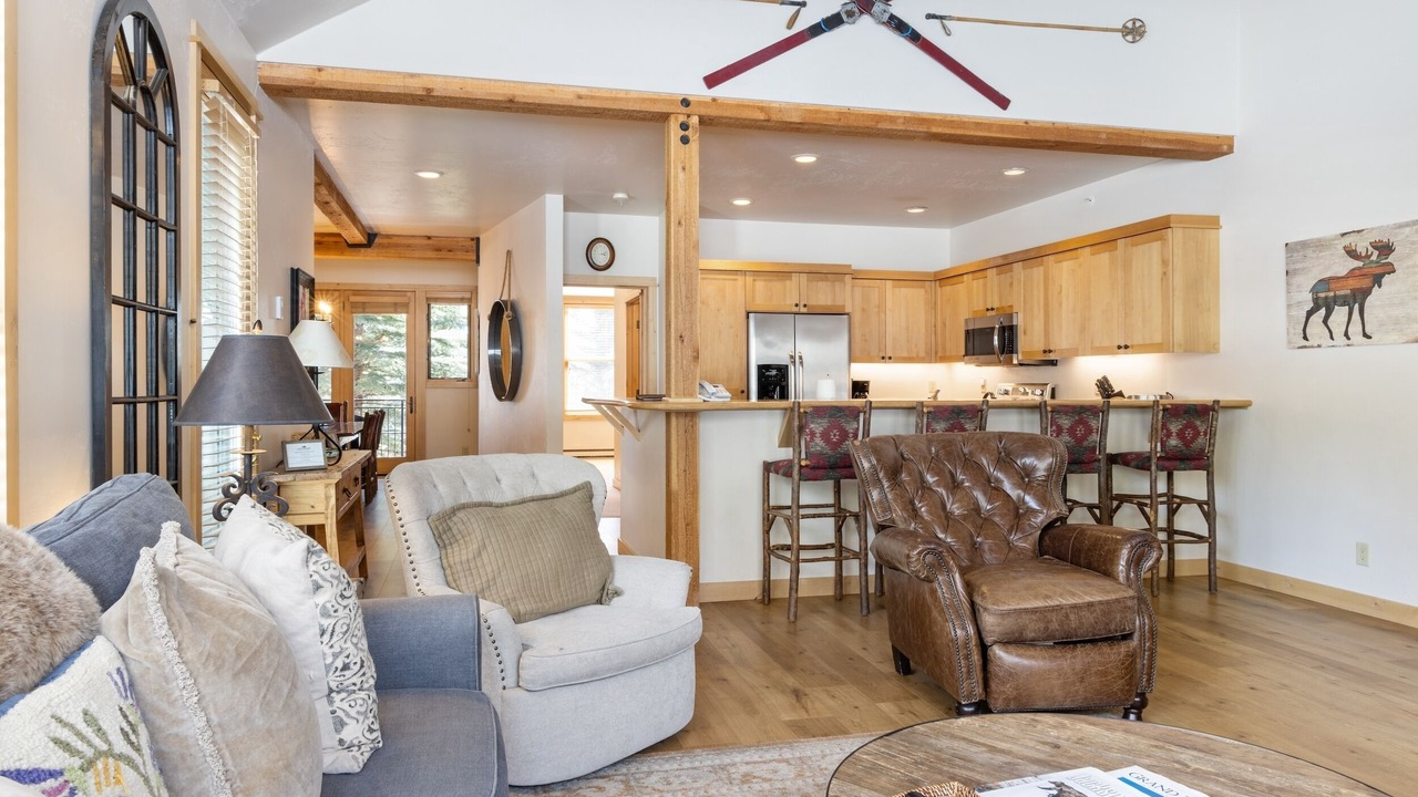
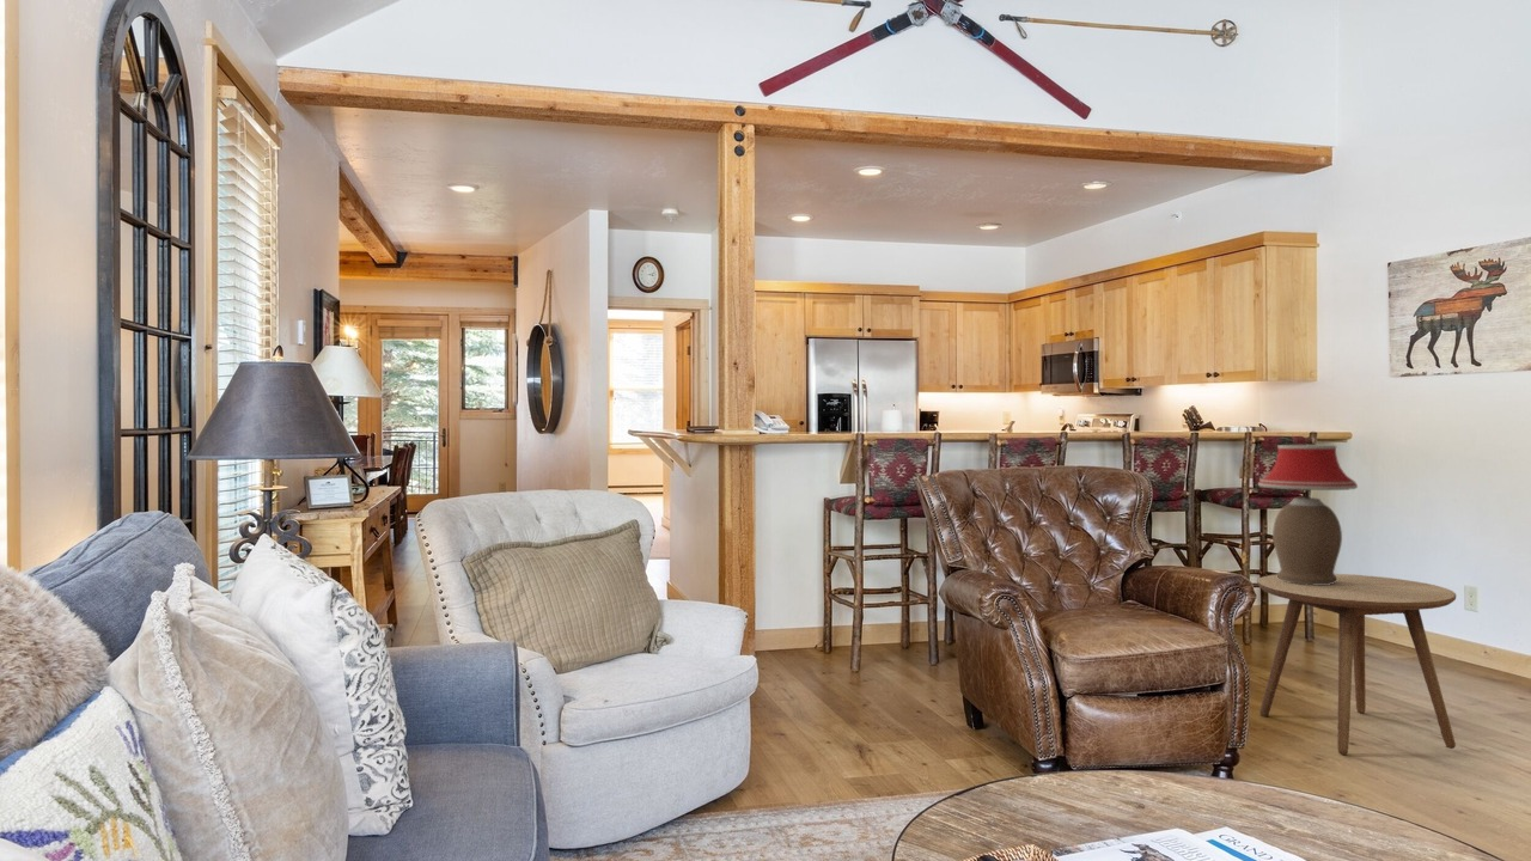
+ table lamp (1306, 512)
+ side table (1352, 658)
